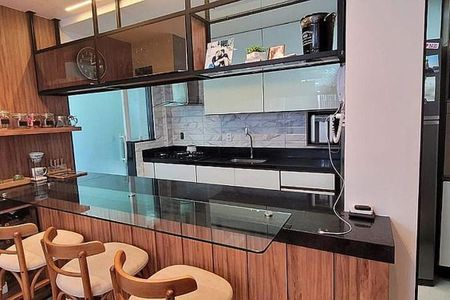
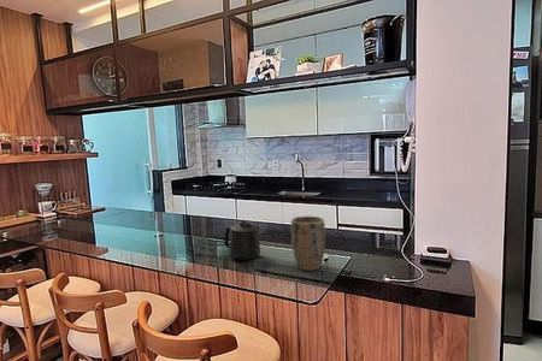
+ plant pot (307, 243)
+ mug (240, 239)
